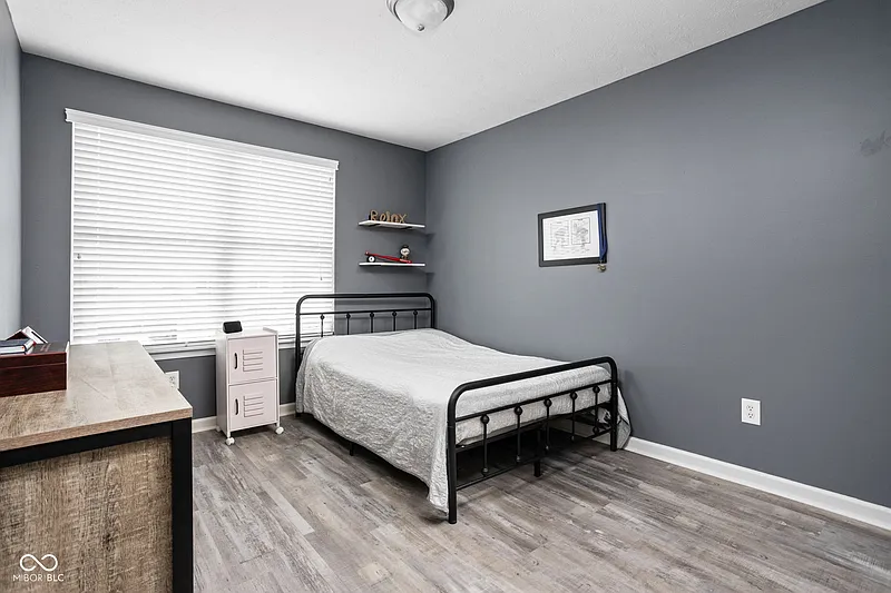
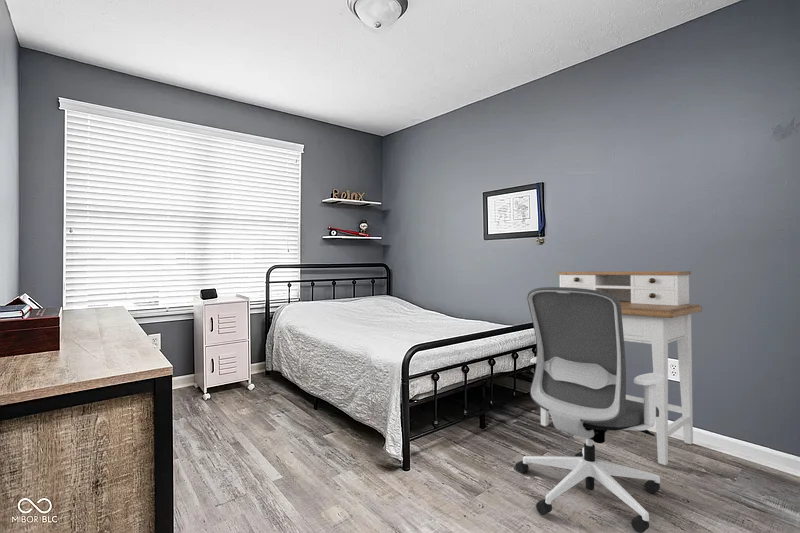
+ desk (624, 340)
+ office chair (581, 389)
